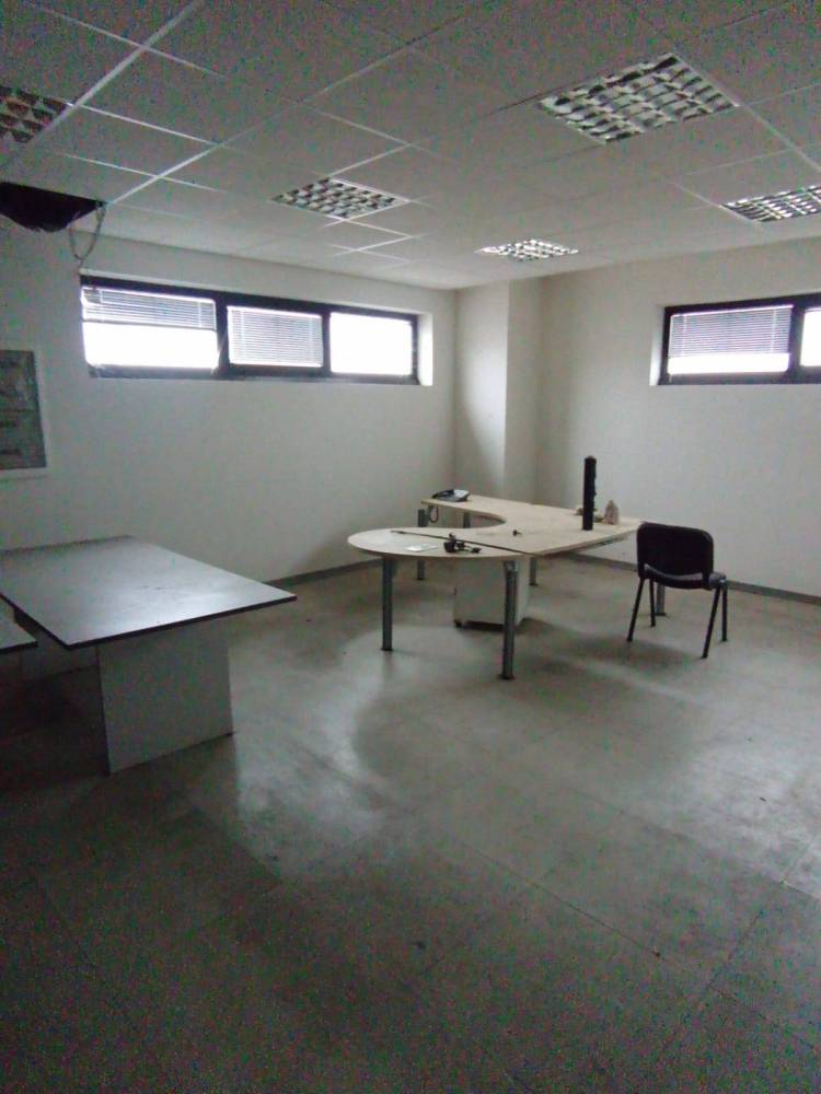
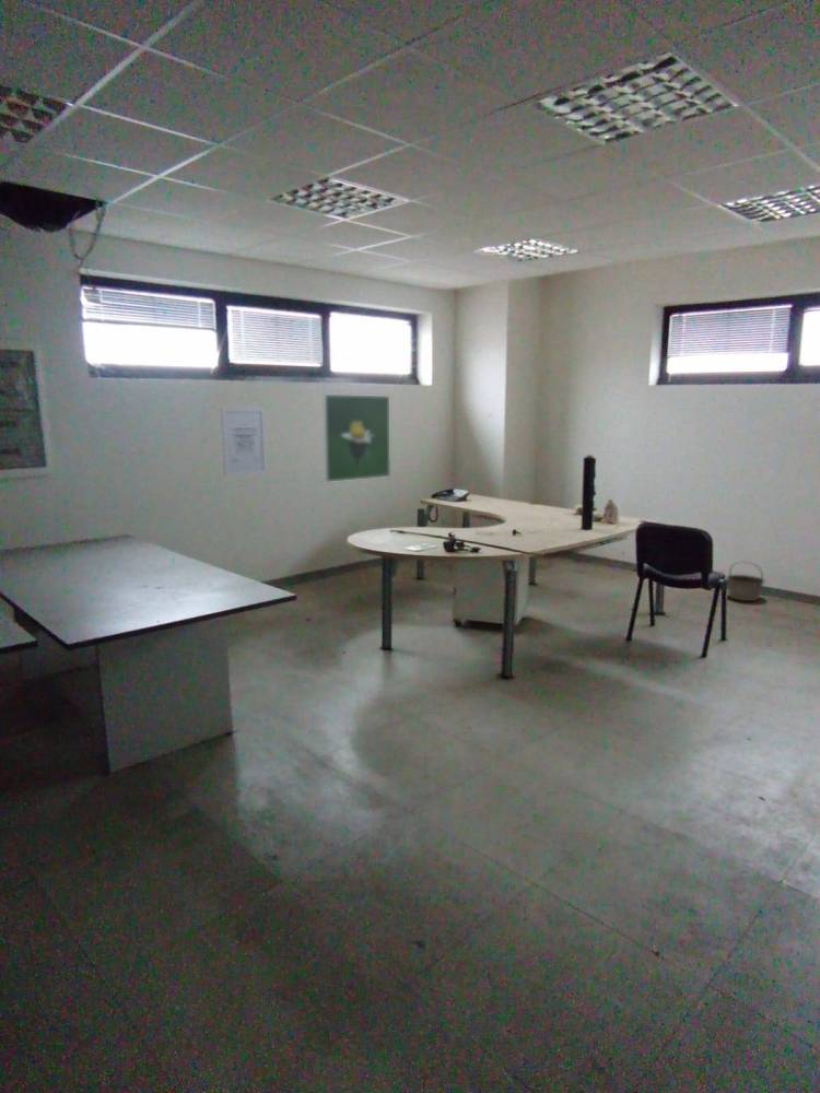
+ wall art (244, 442)
+ basket (745, 579)
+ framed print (358, 437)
